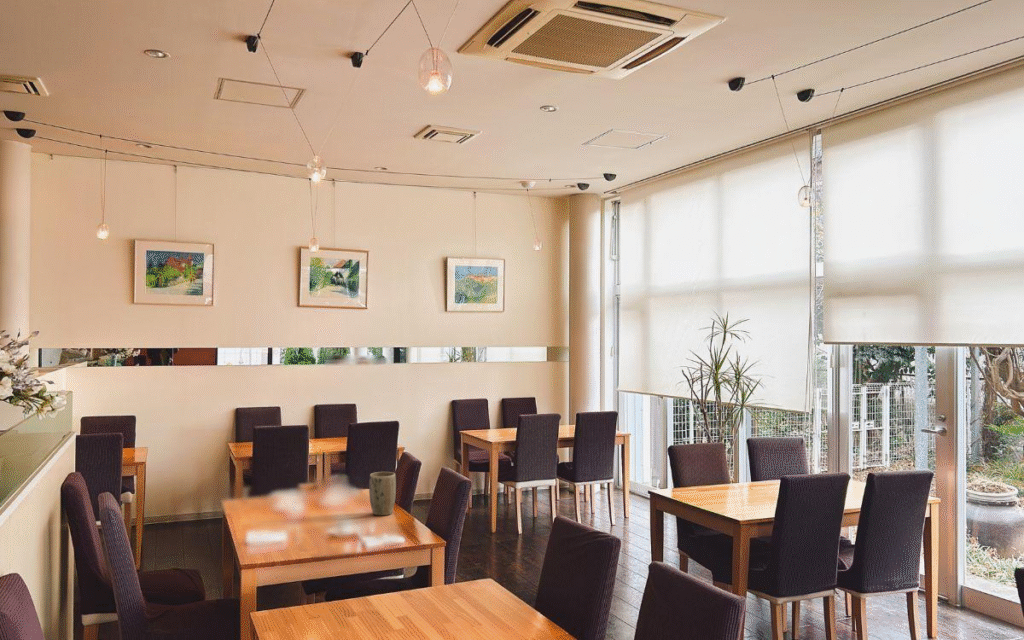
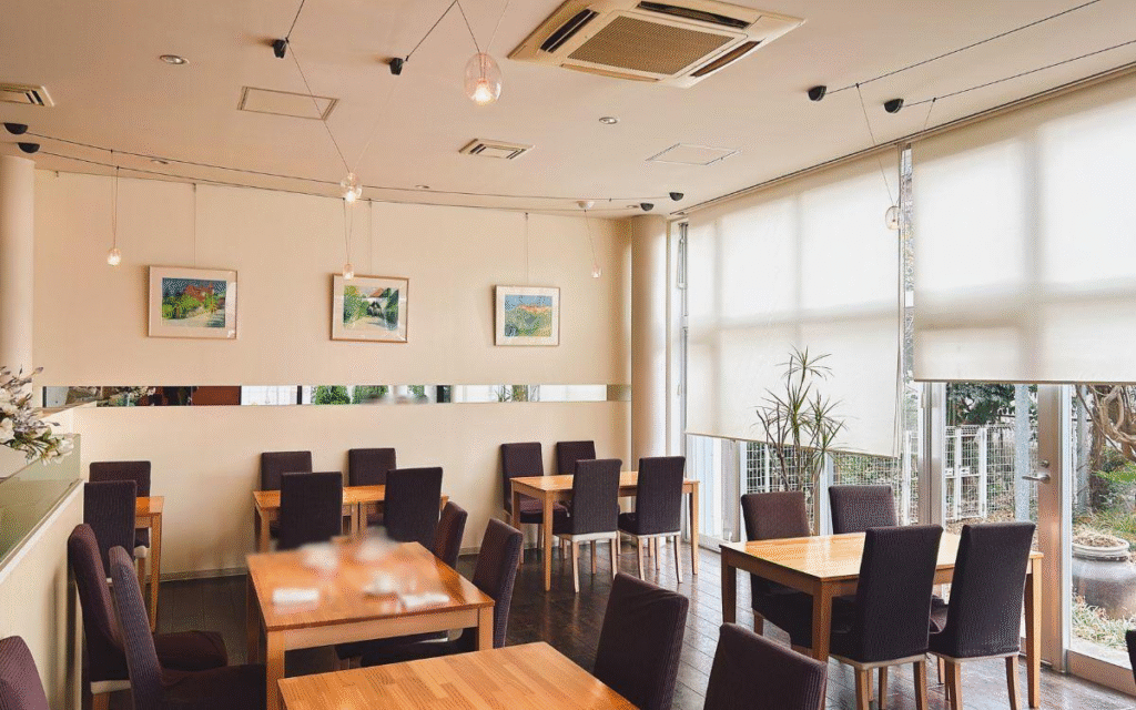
- plant pot (382, 493)
